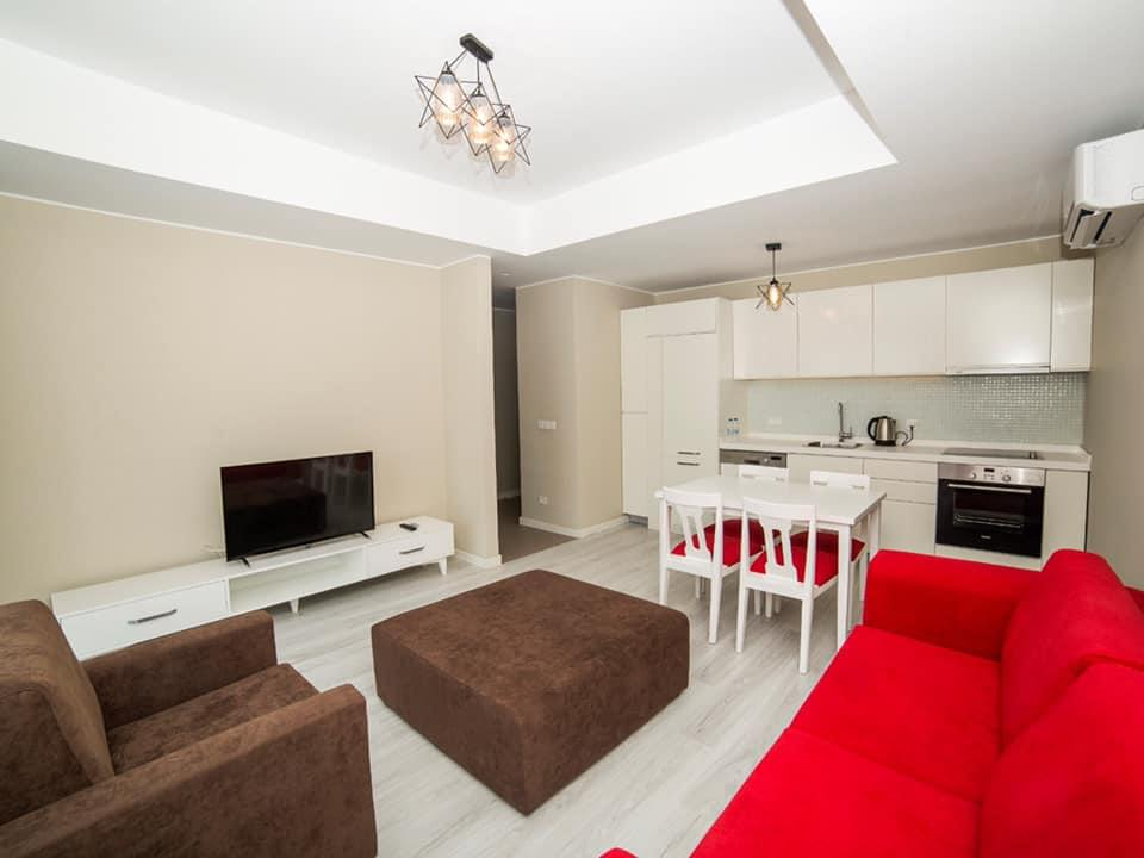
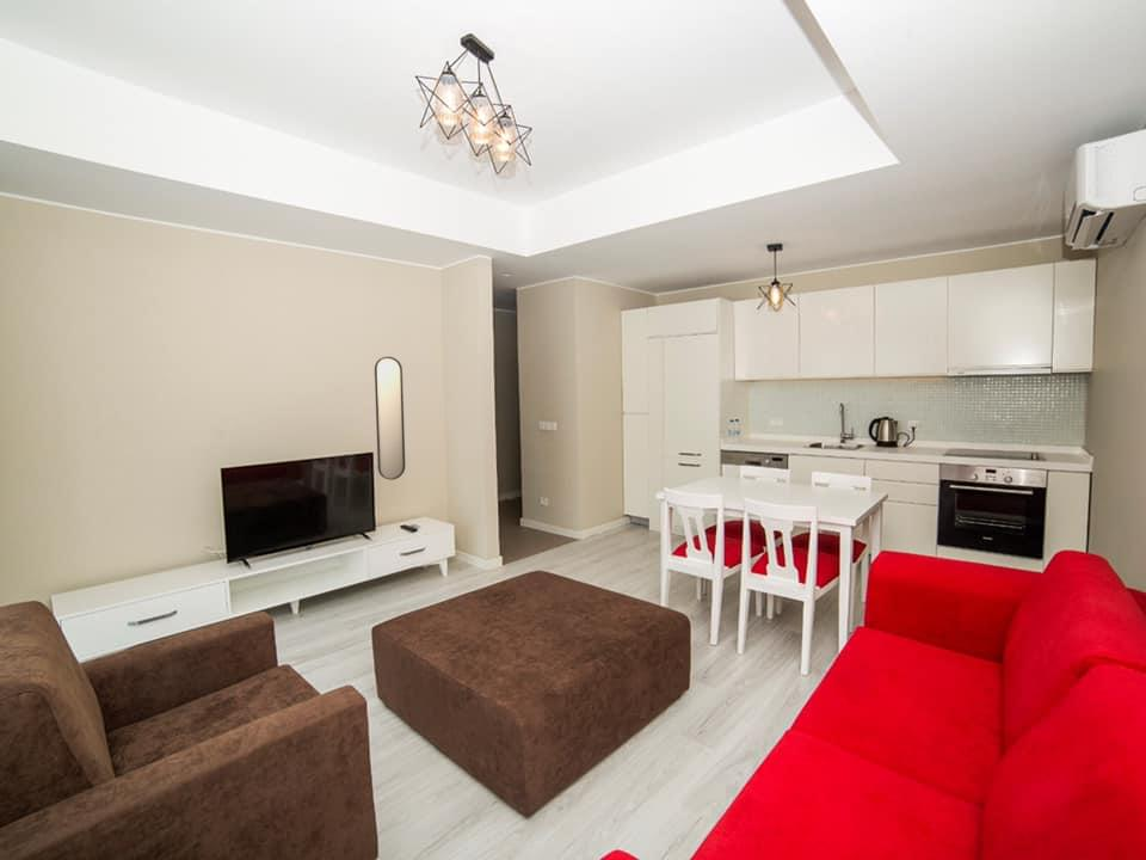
+ home mirror (389, 418)
